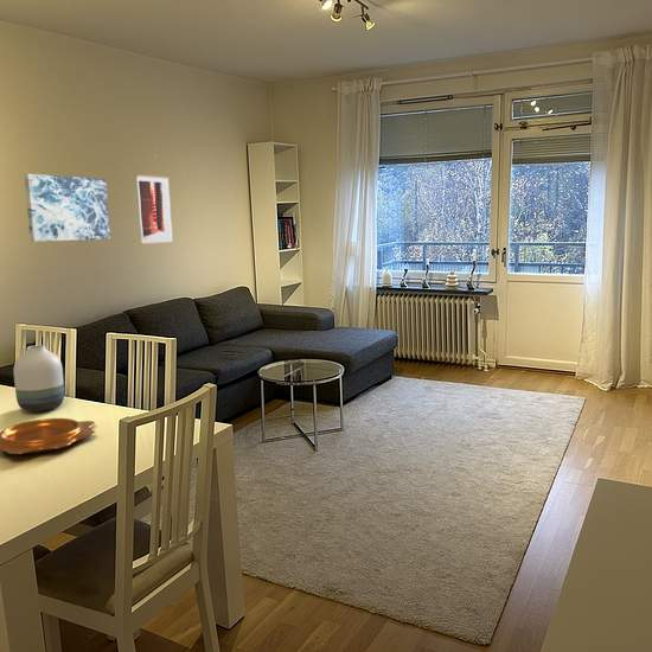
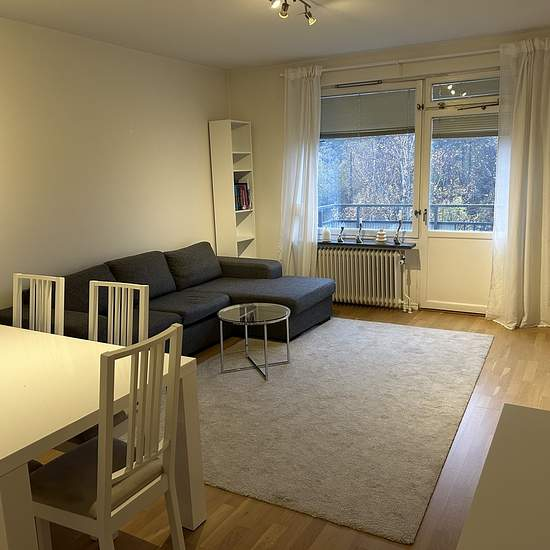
- wall art (154, 210)
- vase (38, 377)
- decorative bowl (41, 434)
- wall art (69, 209)
